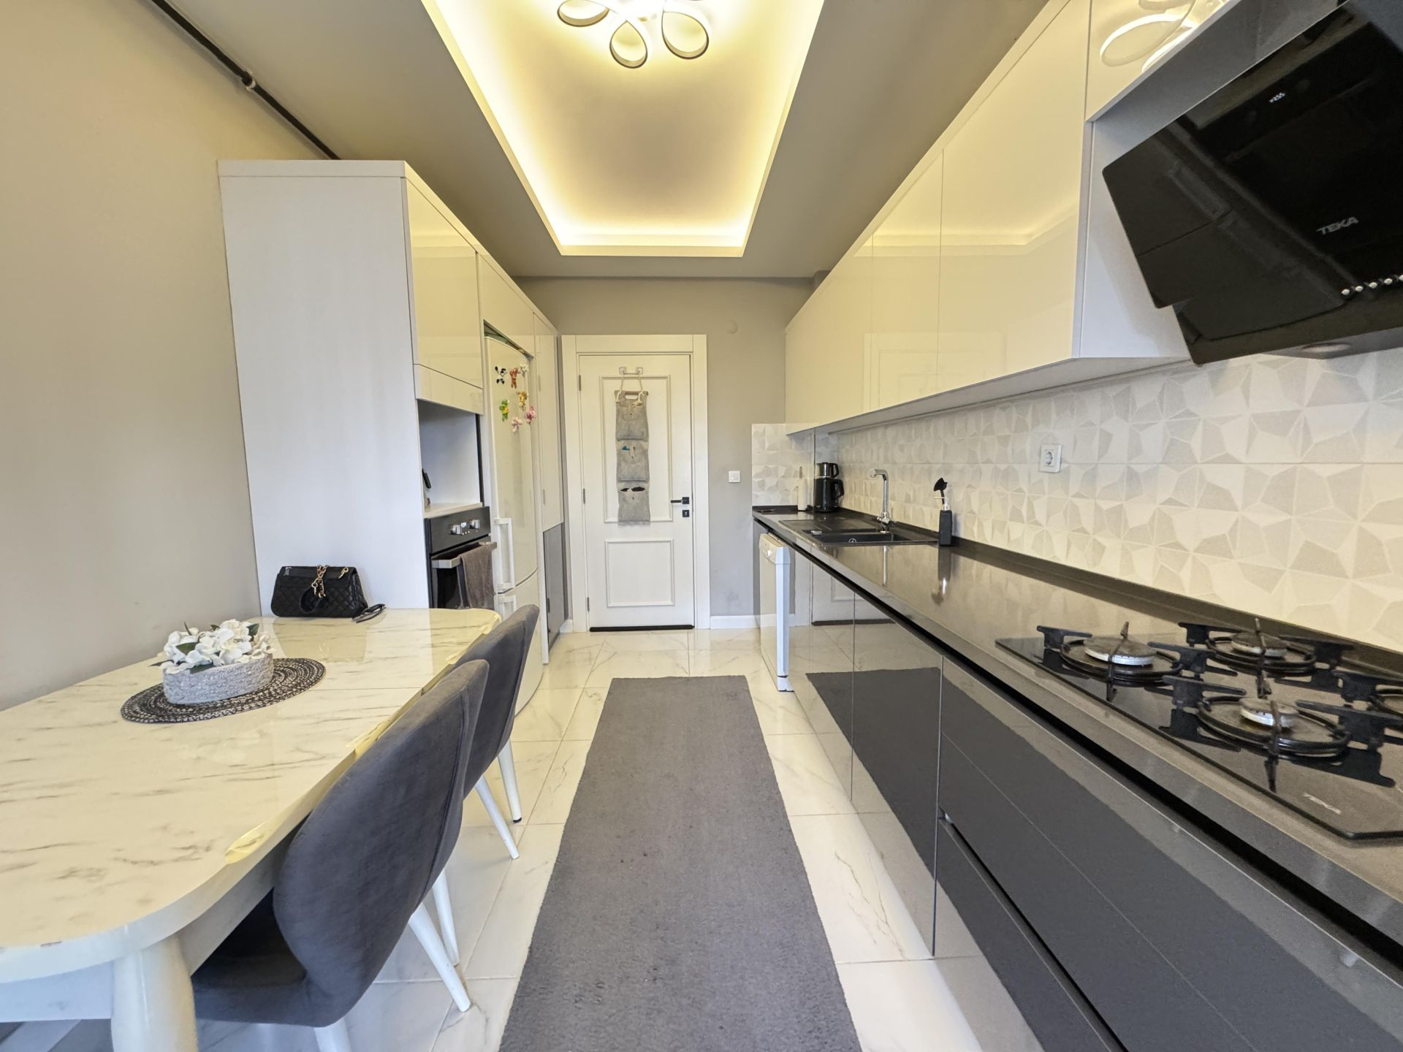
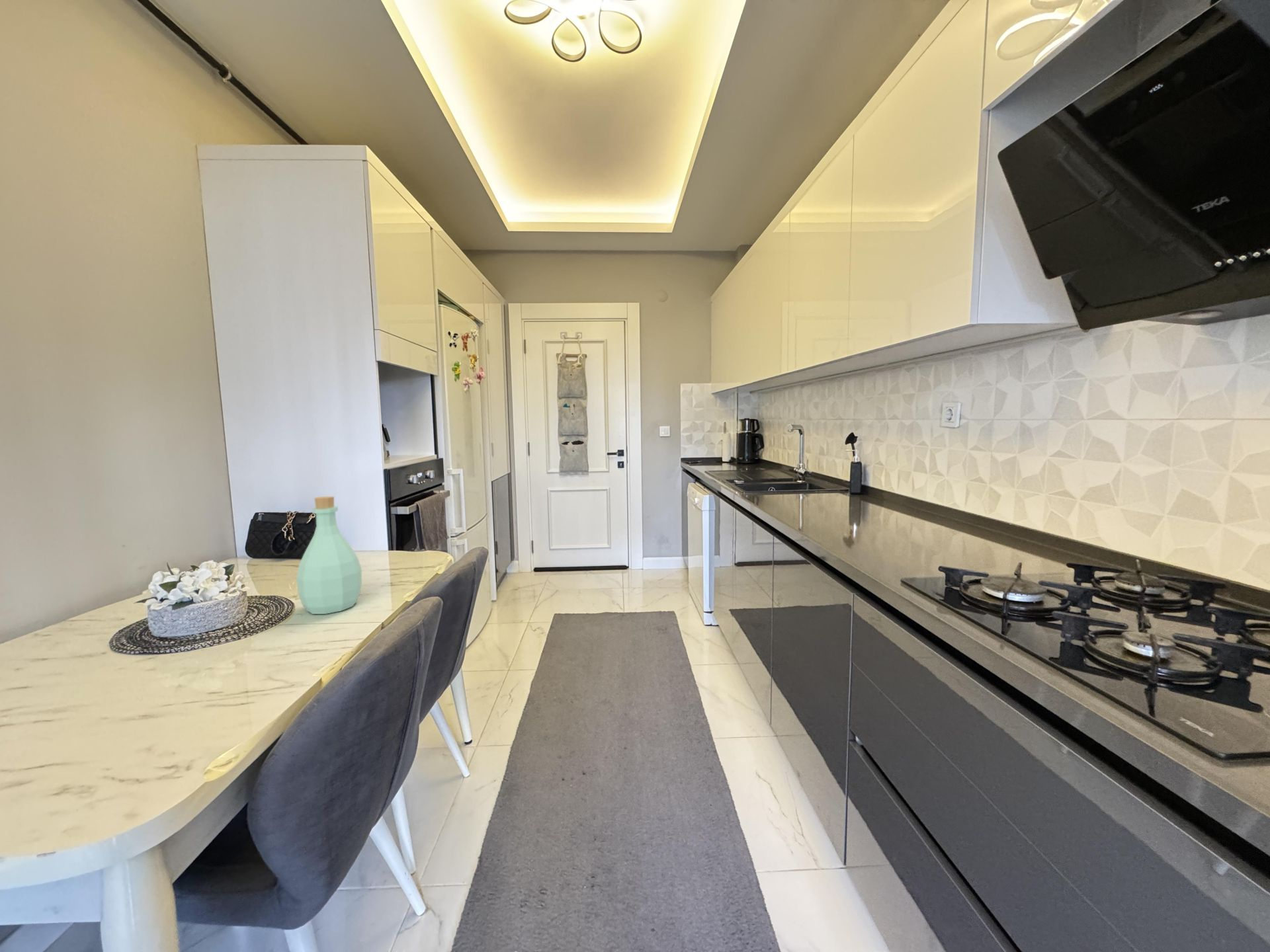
+ bottle (328, 552)
